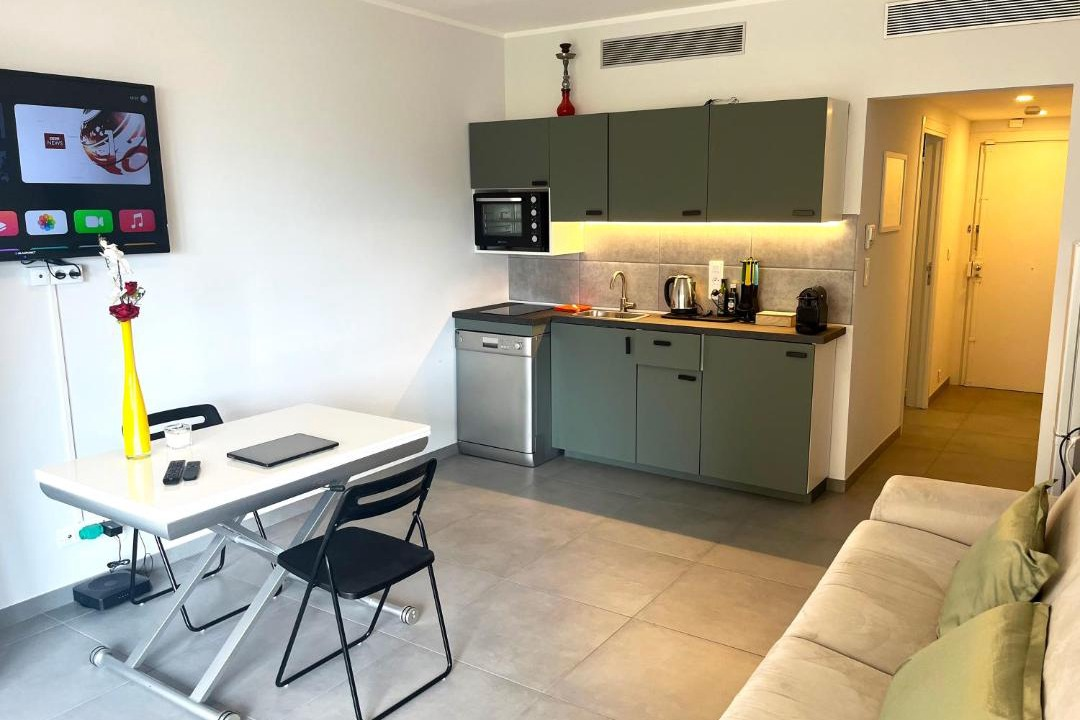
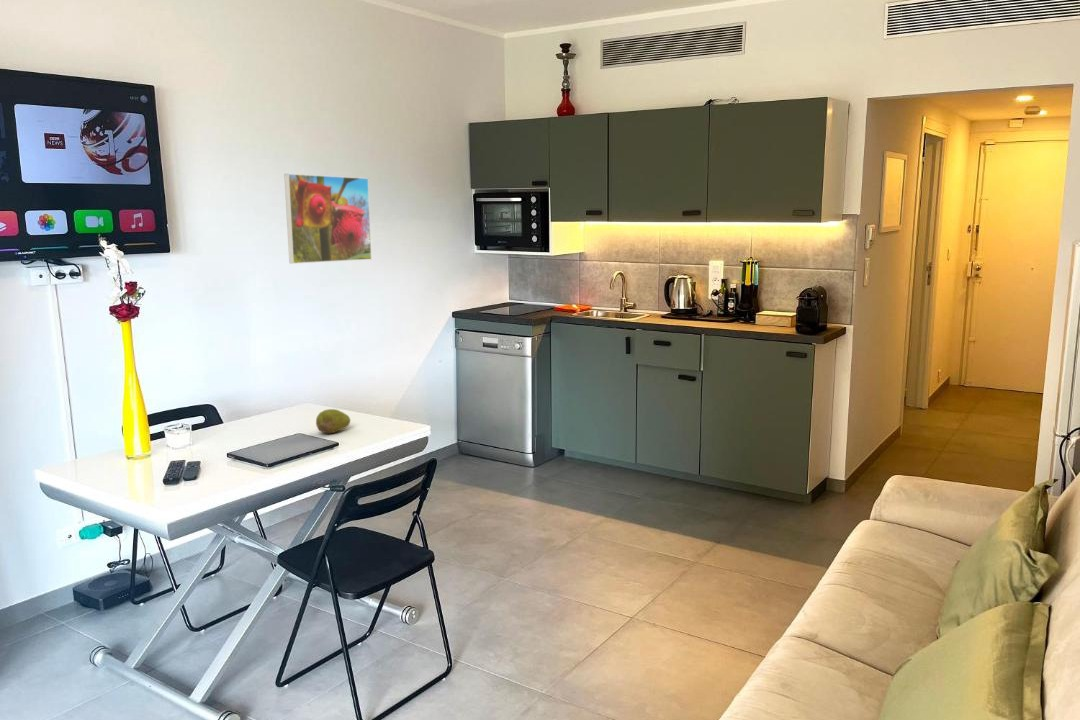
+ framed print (330, 219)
+ fruit (332, 420)
